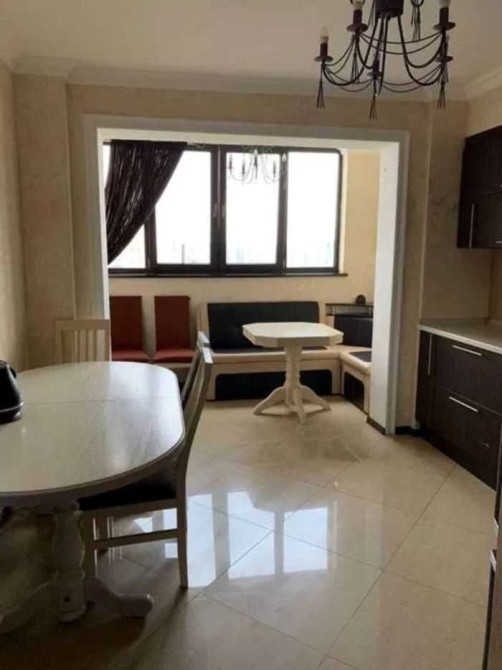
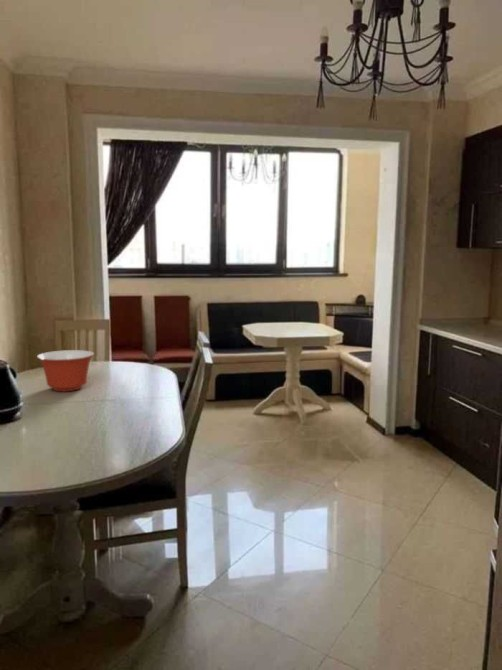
+ mixing bowl (66, 371)
